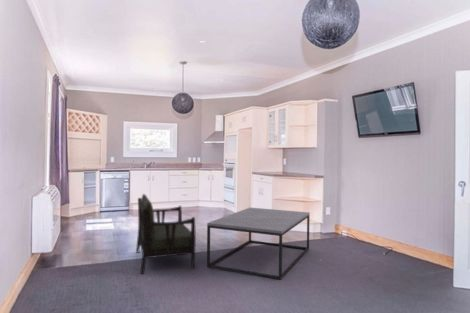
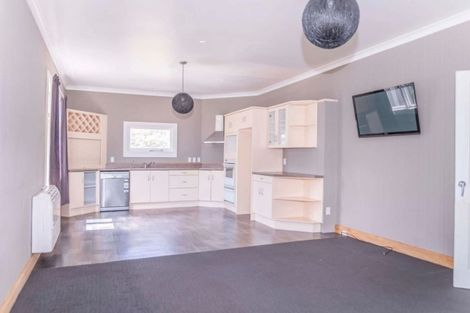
- coffee table (262, 233)
- armchair (164, 228)
